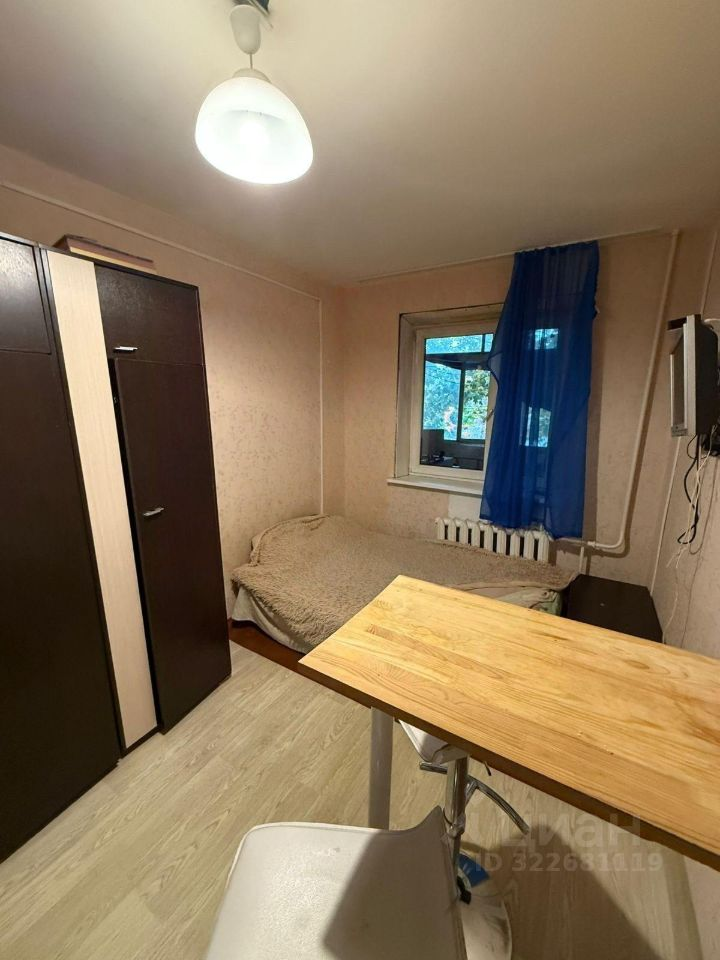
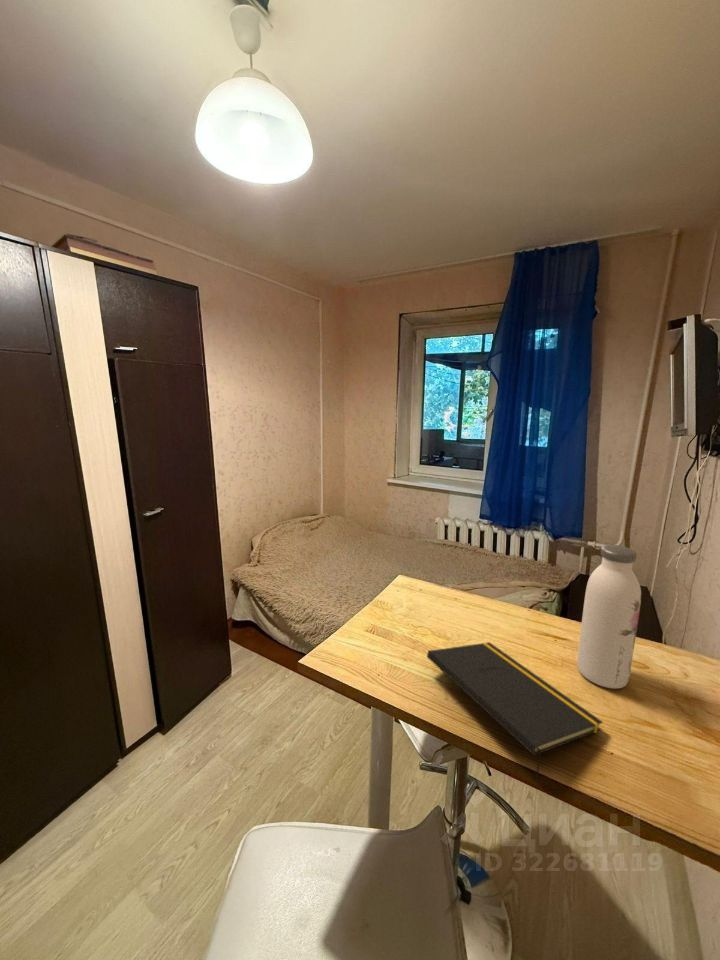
+ water bottle (610, 613)
+ notepad (506, 686)
